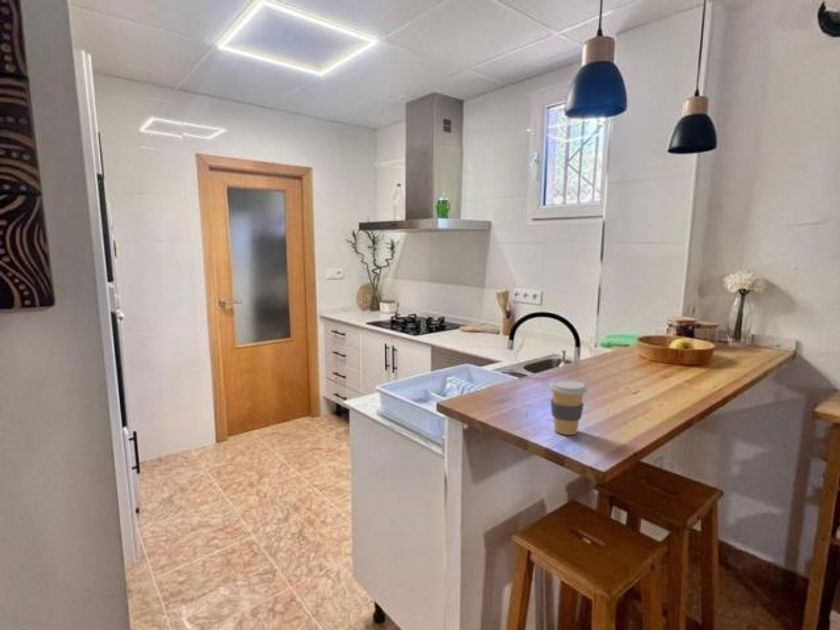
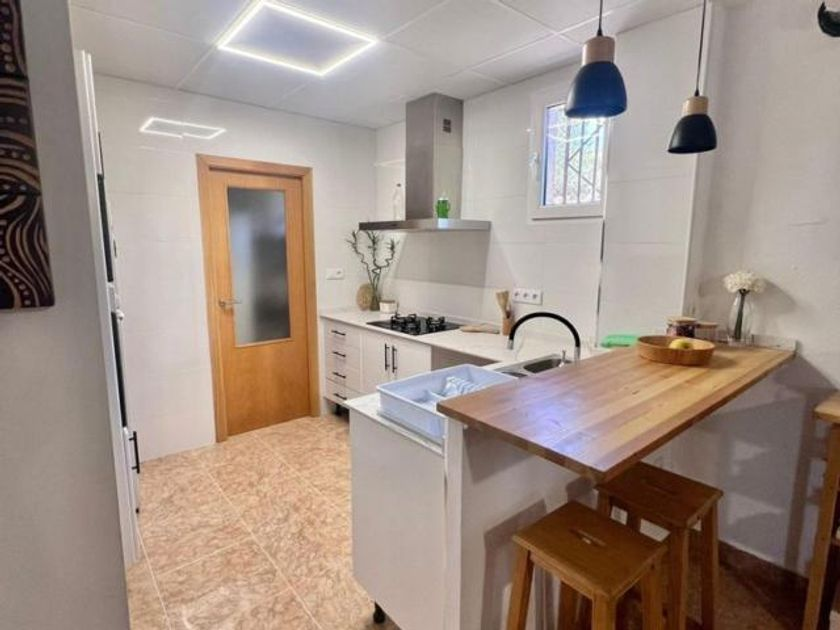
- coffee cup (566, 407)
